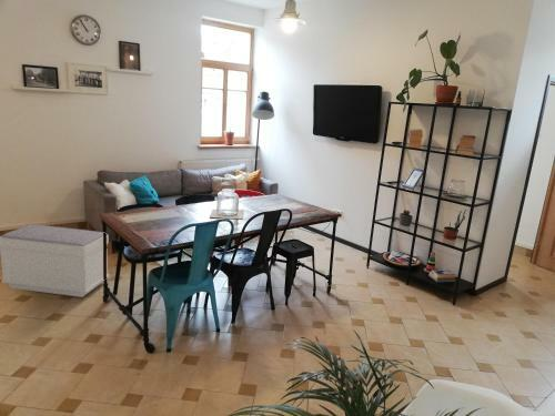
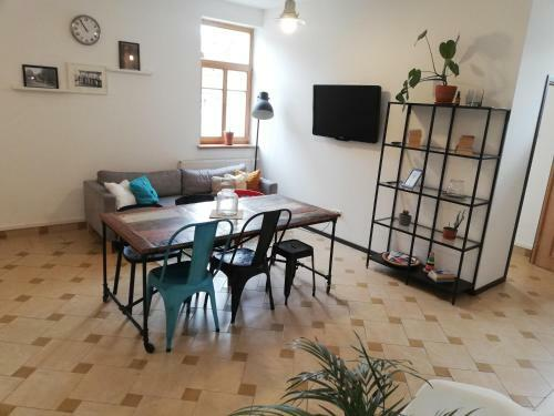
- bench (57, 258)
